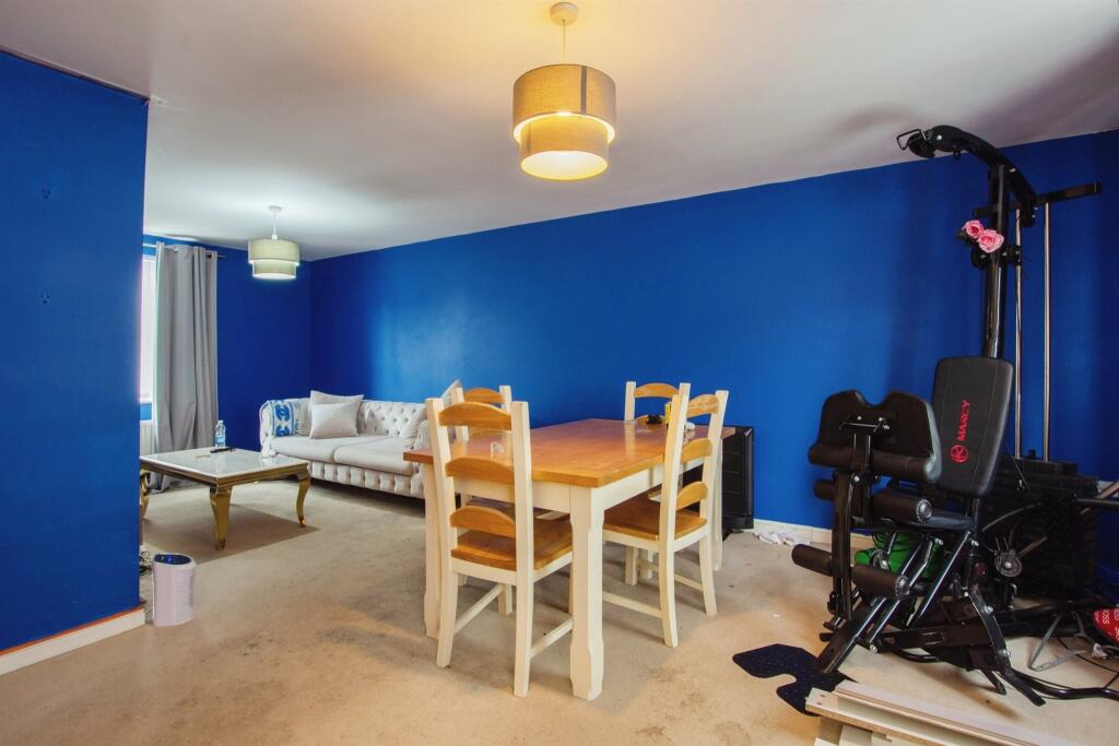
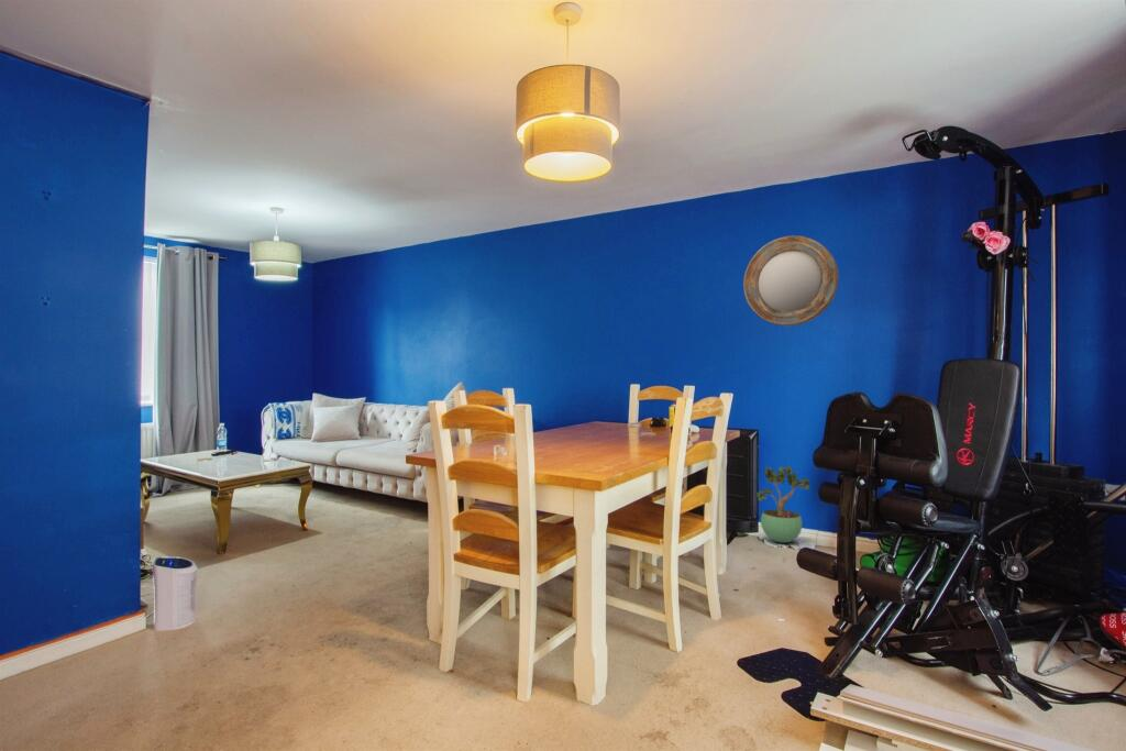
+ potted plant (783, 502)
+ home mirror (788, 280)
